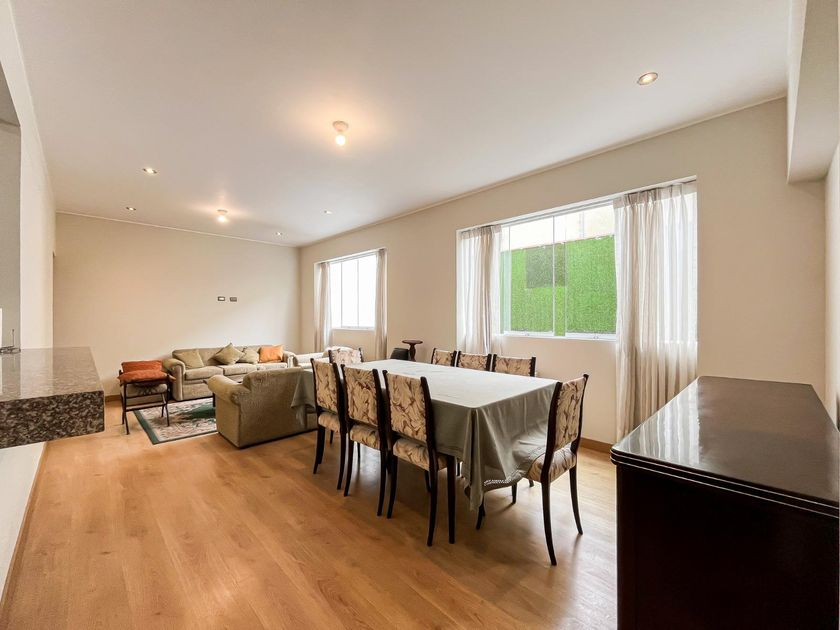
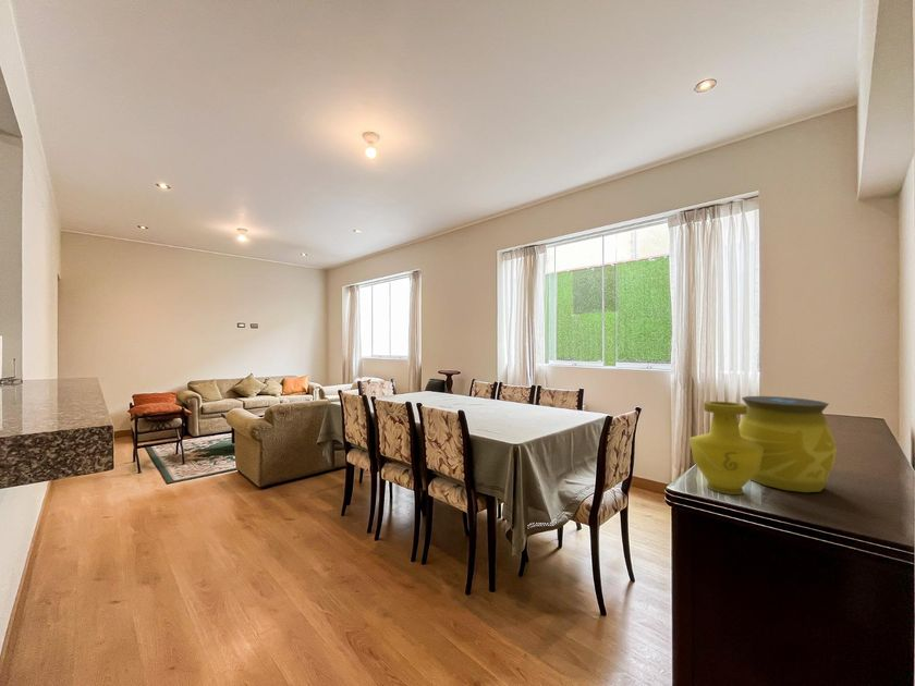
+ decorative vase (759, 443)
